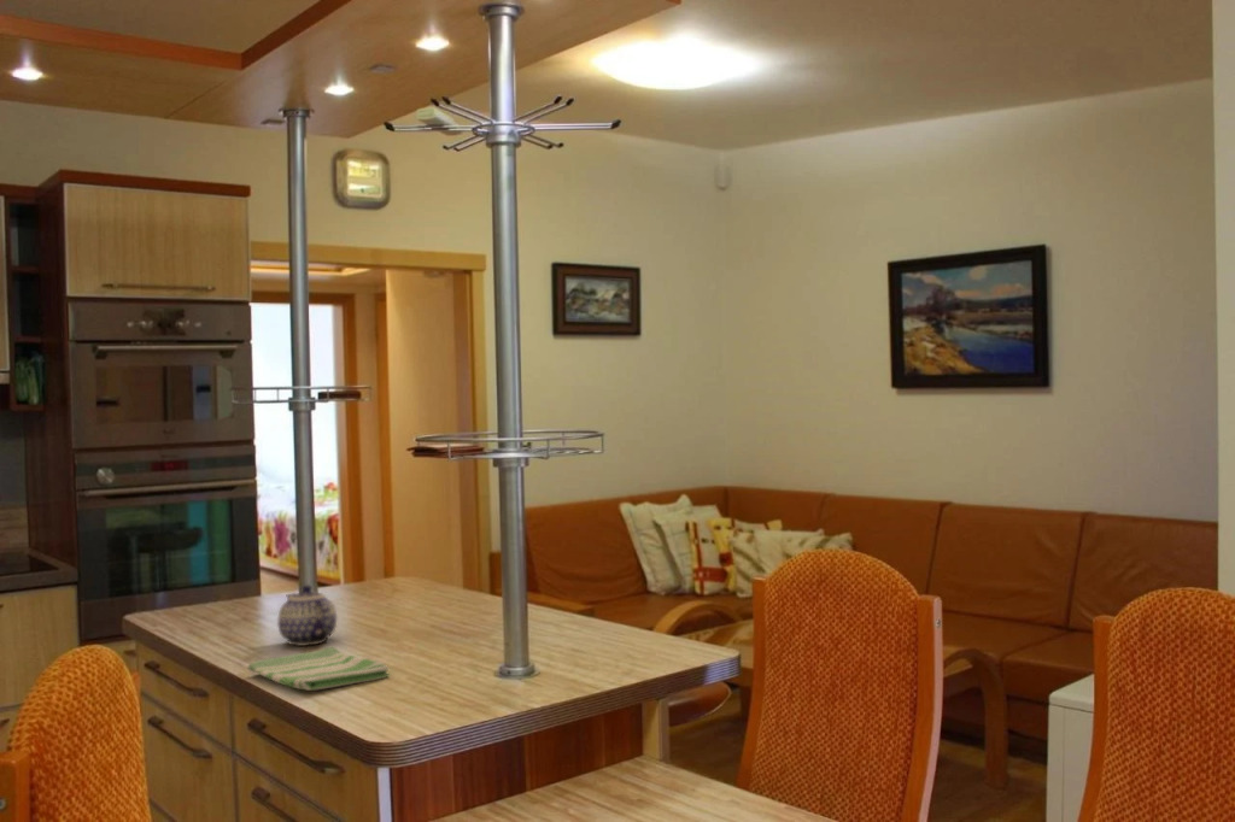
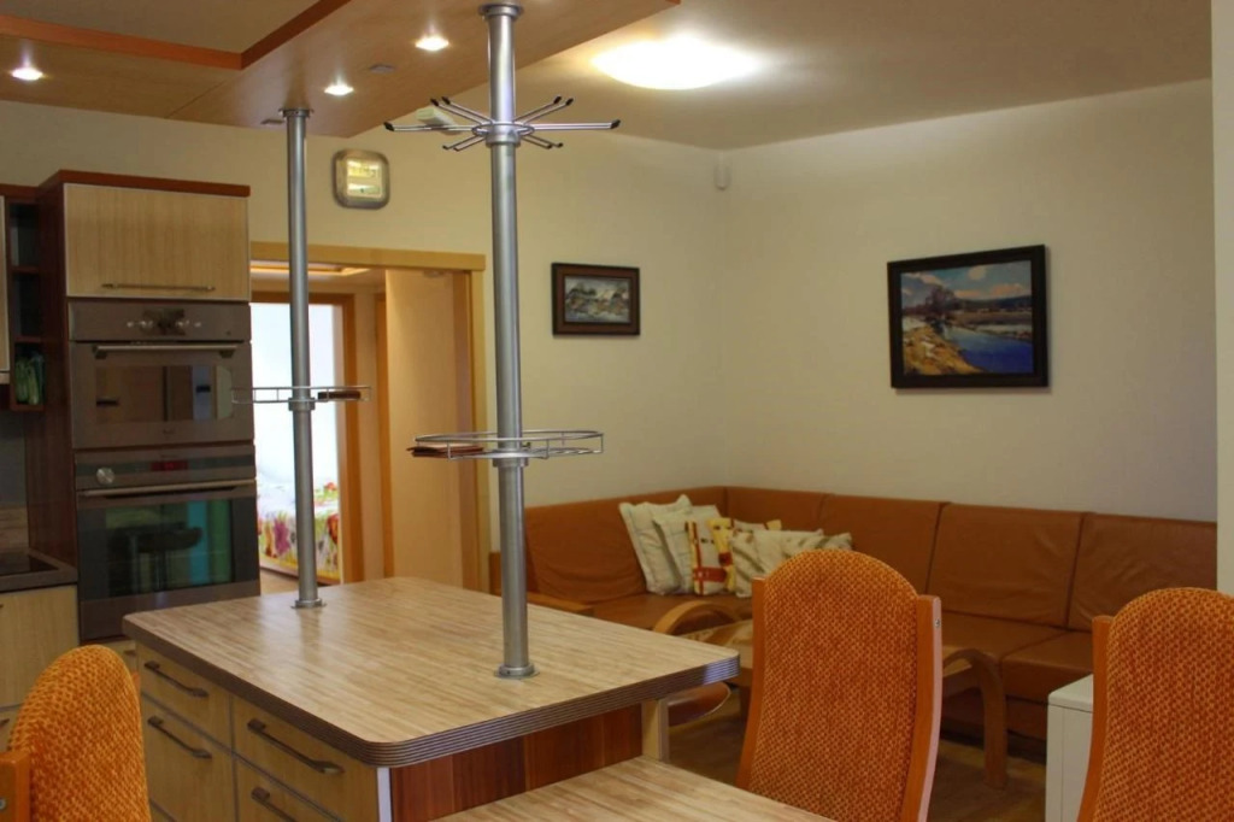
- teapot (306, 613)
- dish towel (318, 668)
